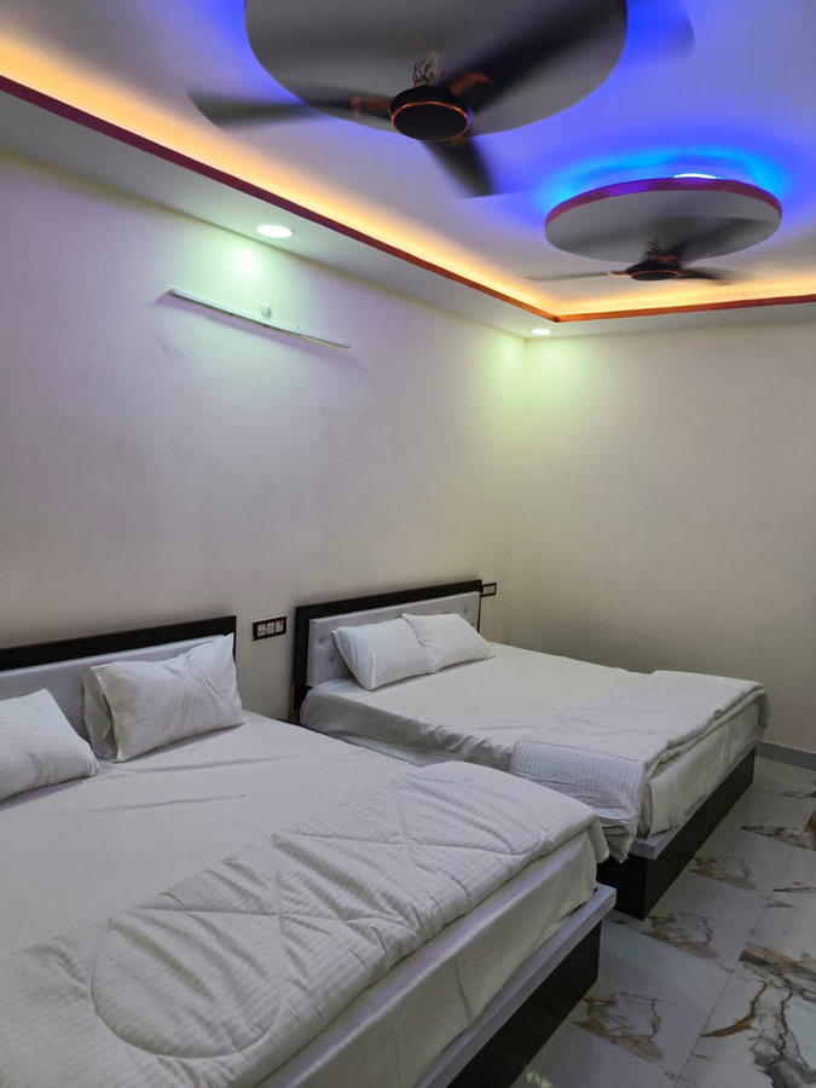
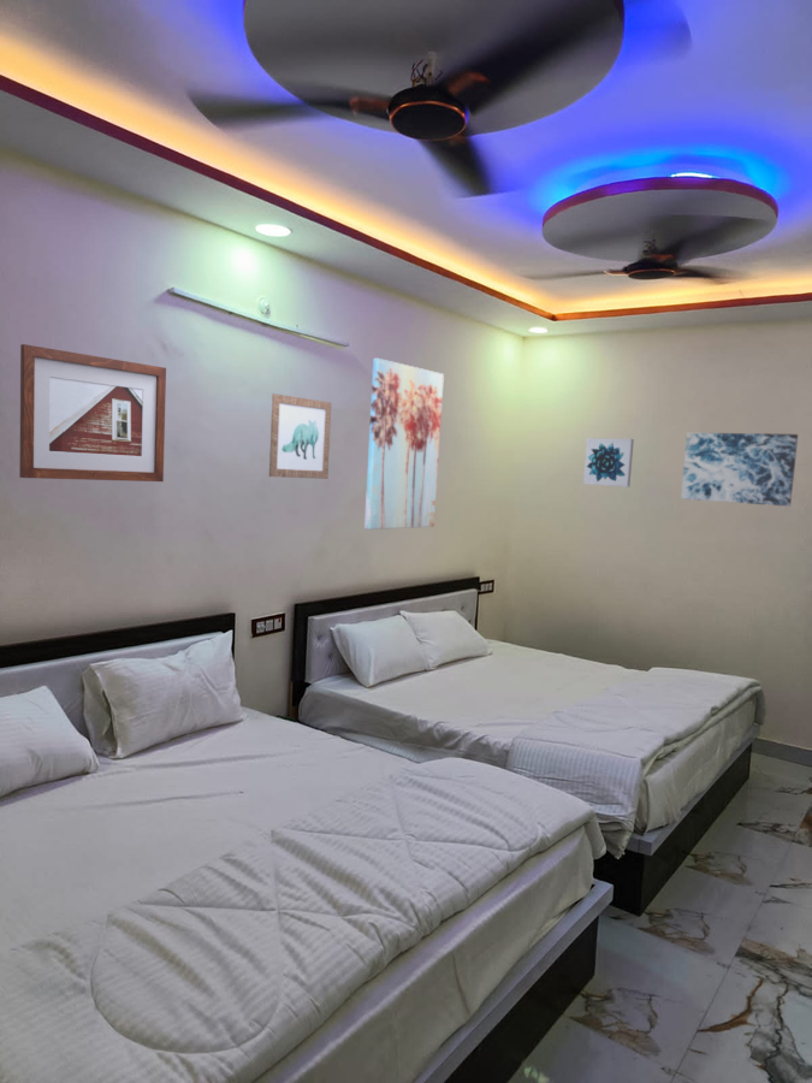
+ wall art (607, 462)
+ picture frame (97, 419)
+ wall art (301, 438)
+ wall art (736, 468)
+ wall art (405, 448)
